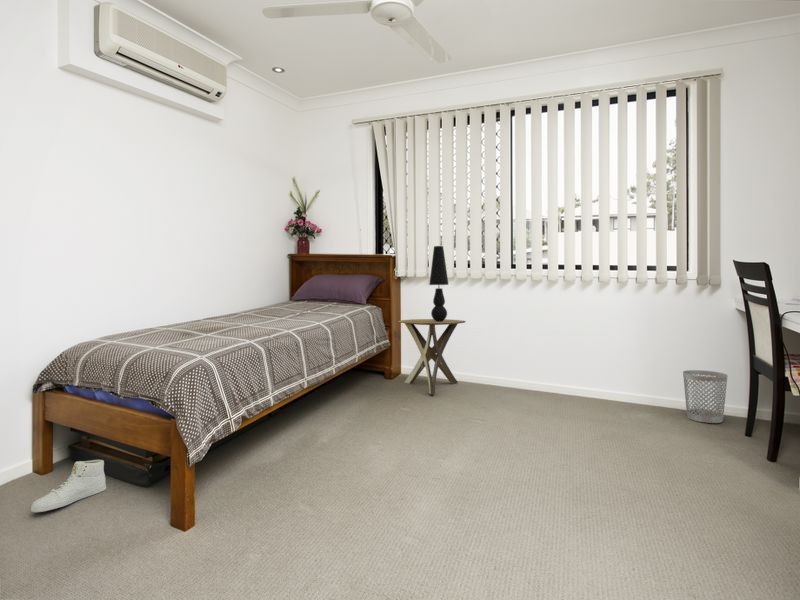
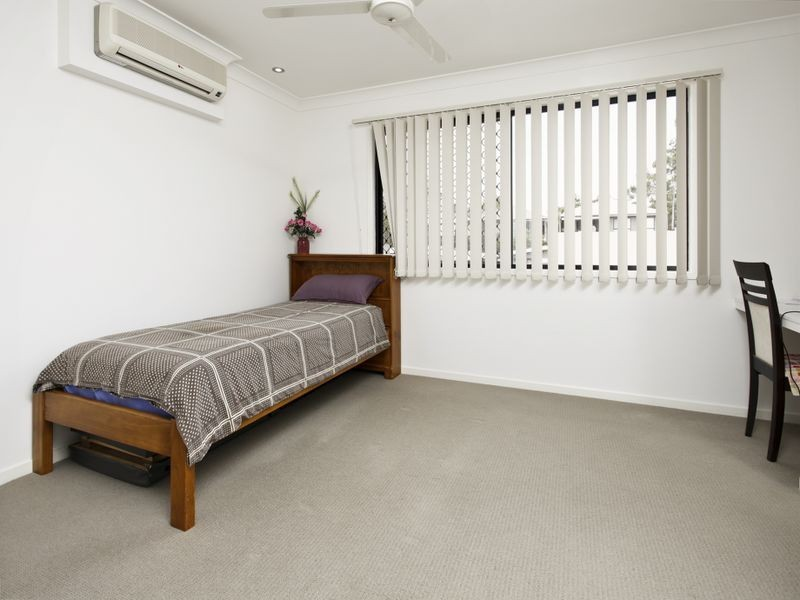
- sneaker (69, 481)
- wastebasket (704, 395)
- side table (431, 353)
- table lamp (438, 283)
